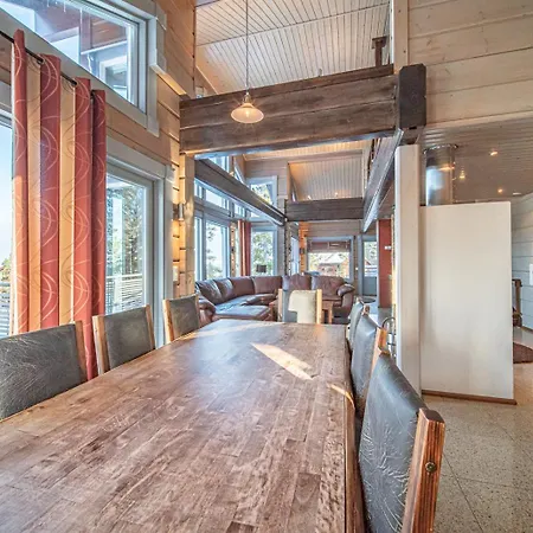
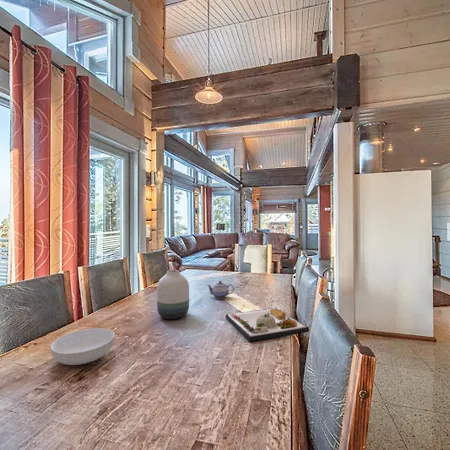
+ vase (173, 293)
+ dinner plate (264, 317)
+ serving bowl (84, 348)
+ teapot (220, 289)
